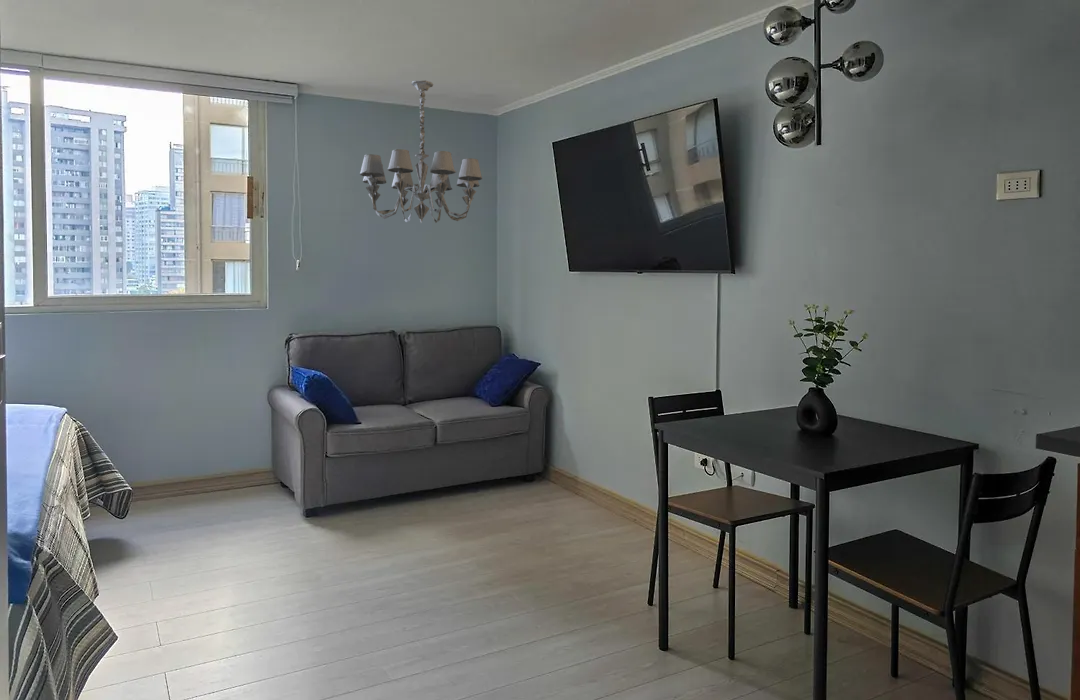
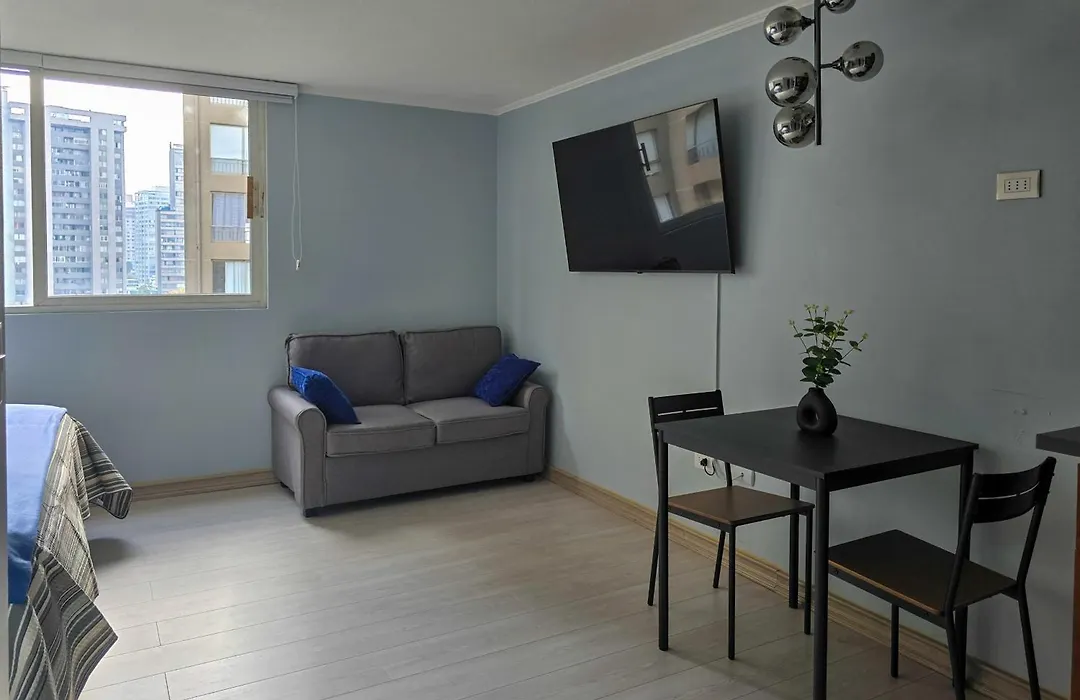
- chandelier (422, 153)
